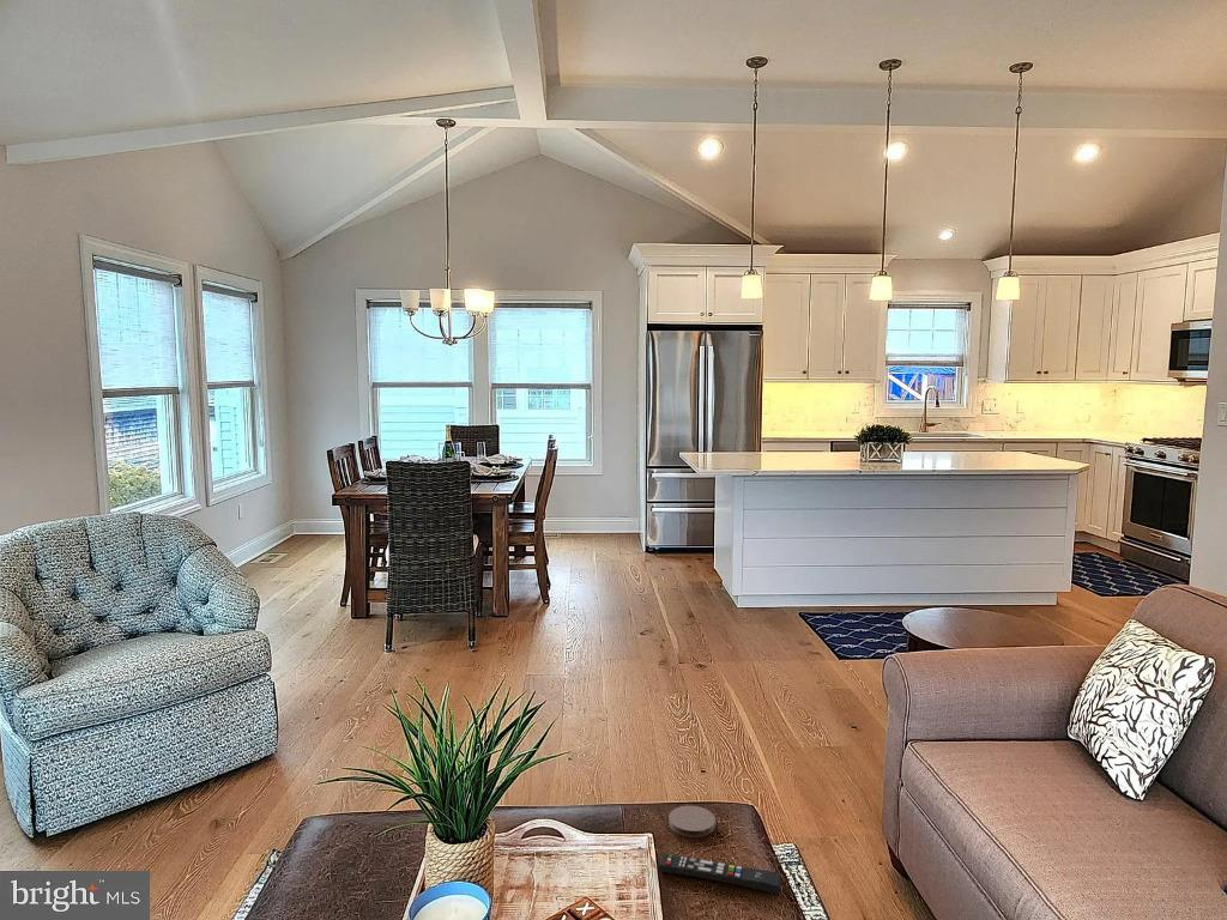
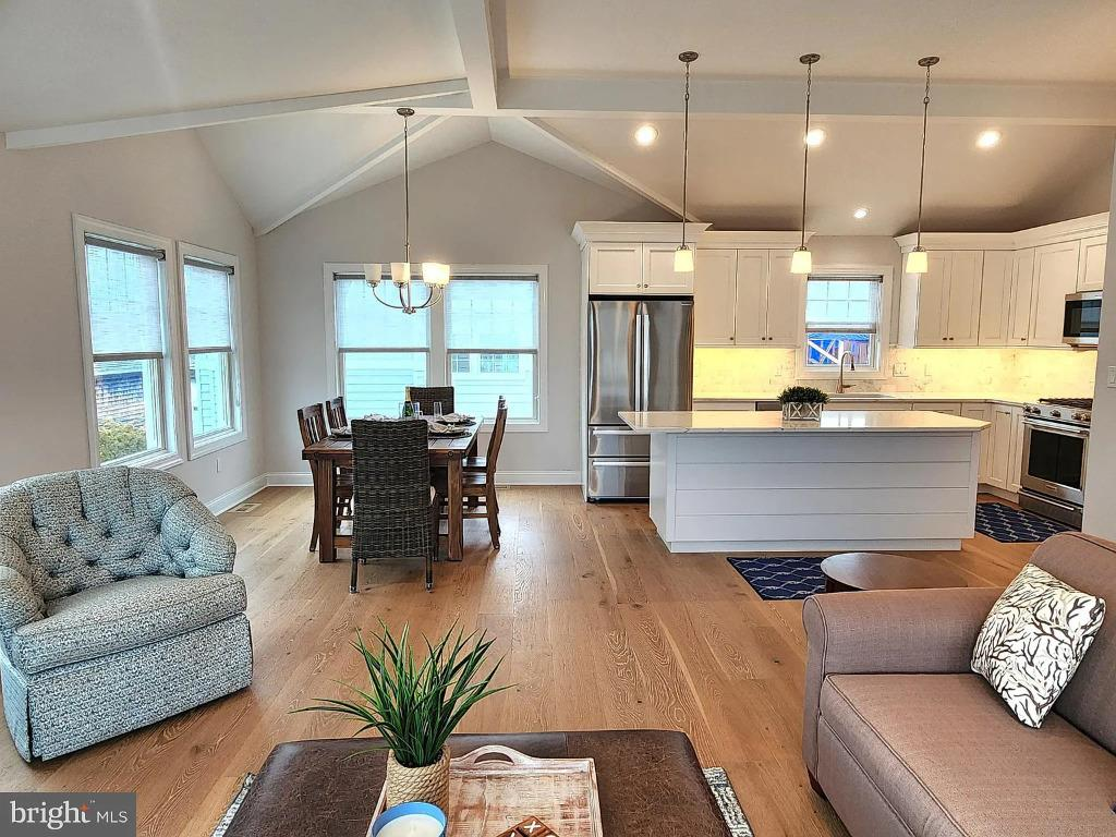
- remote control (719, 872)
- coaster (691, 821)
